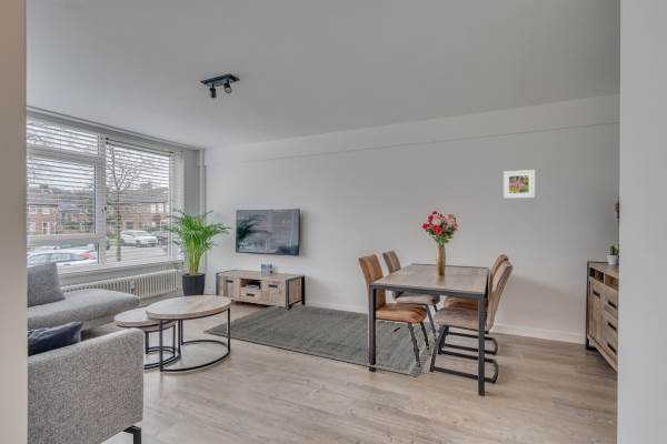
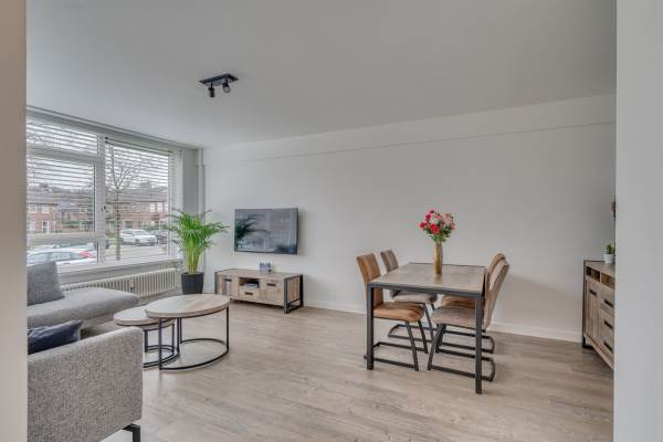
- rug (328, 327)
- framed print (518, 184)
